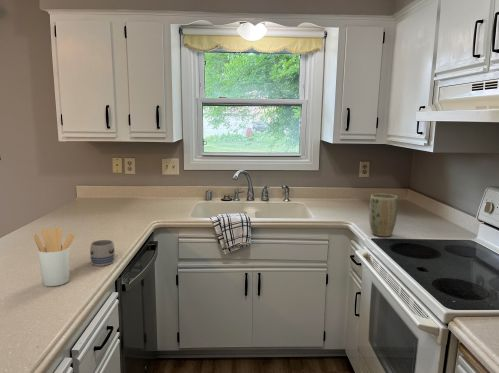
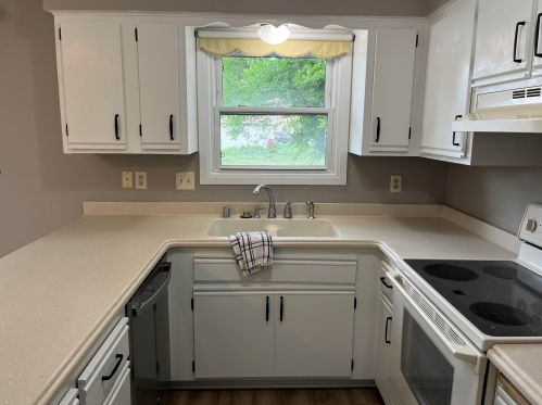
- plant pot (382, 215)
- utensil holder (53, 254)
- mug (103, 251)
